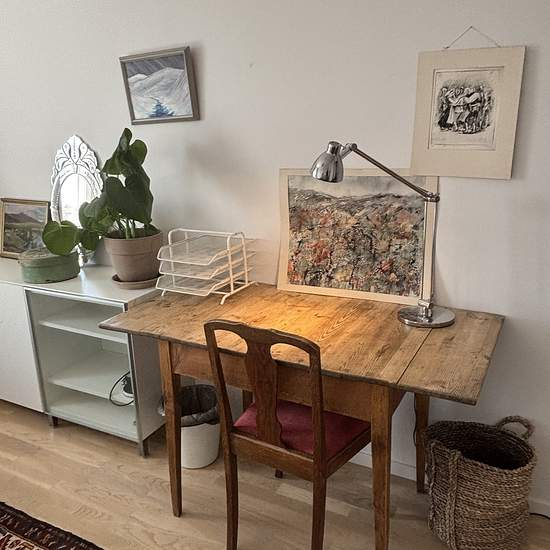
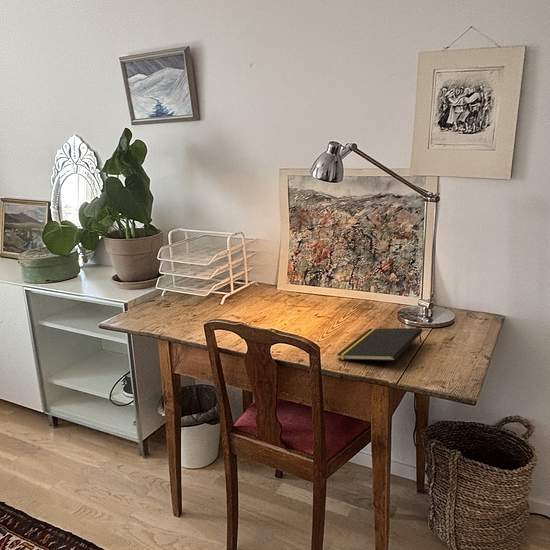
+ notepad (380, 343)
